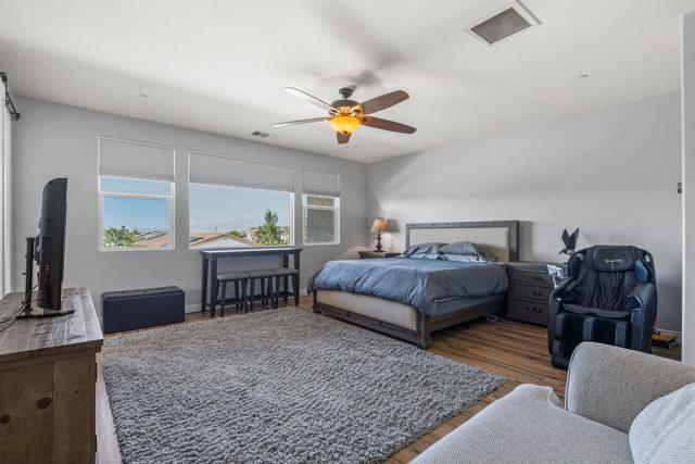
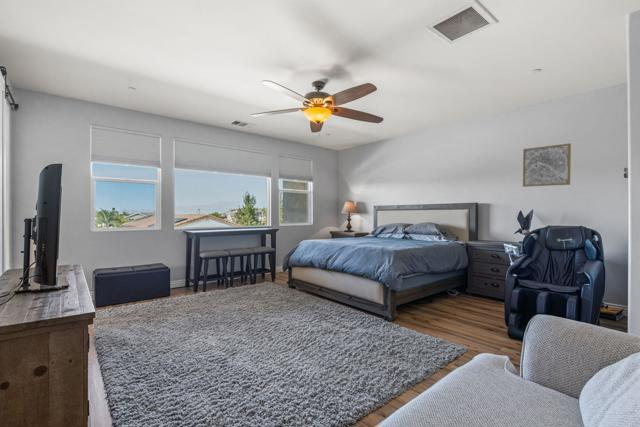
+ wall art (545, 166)
